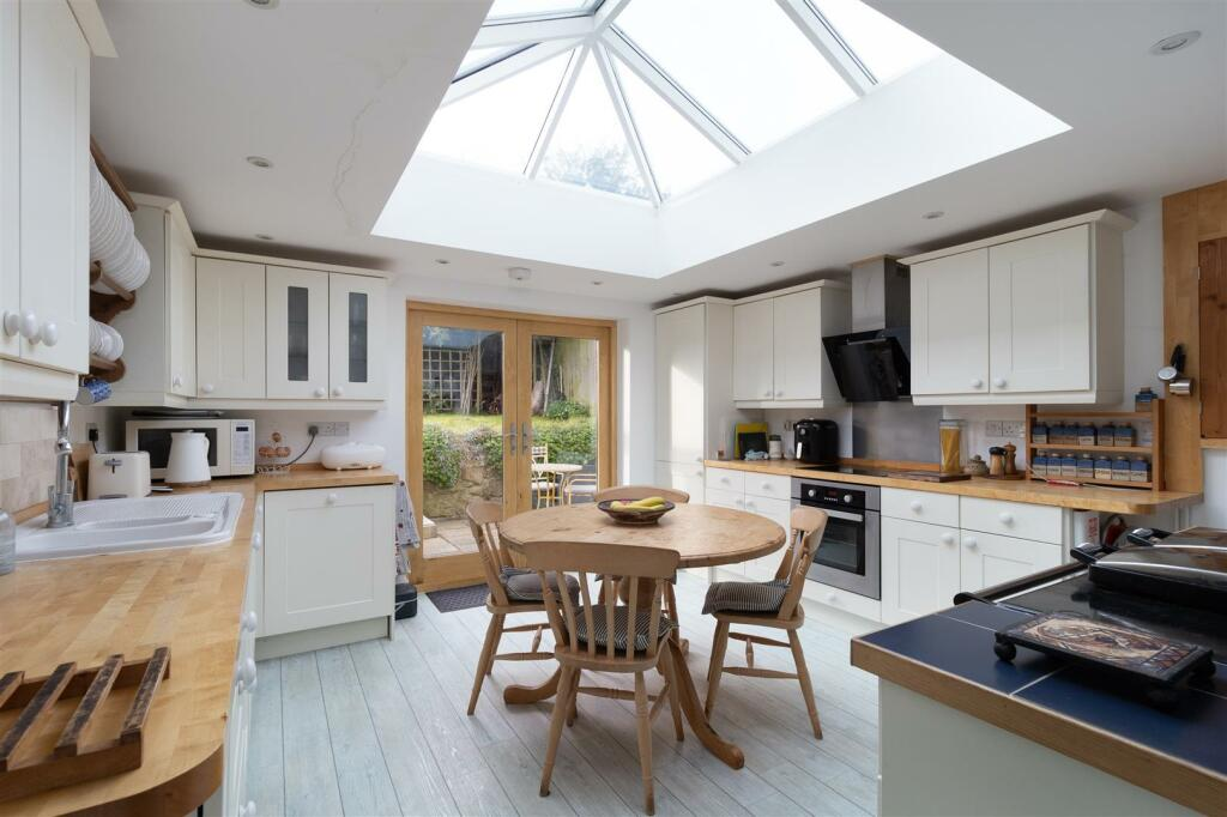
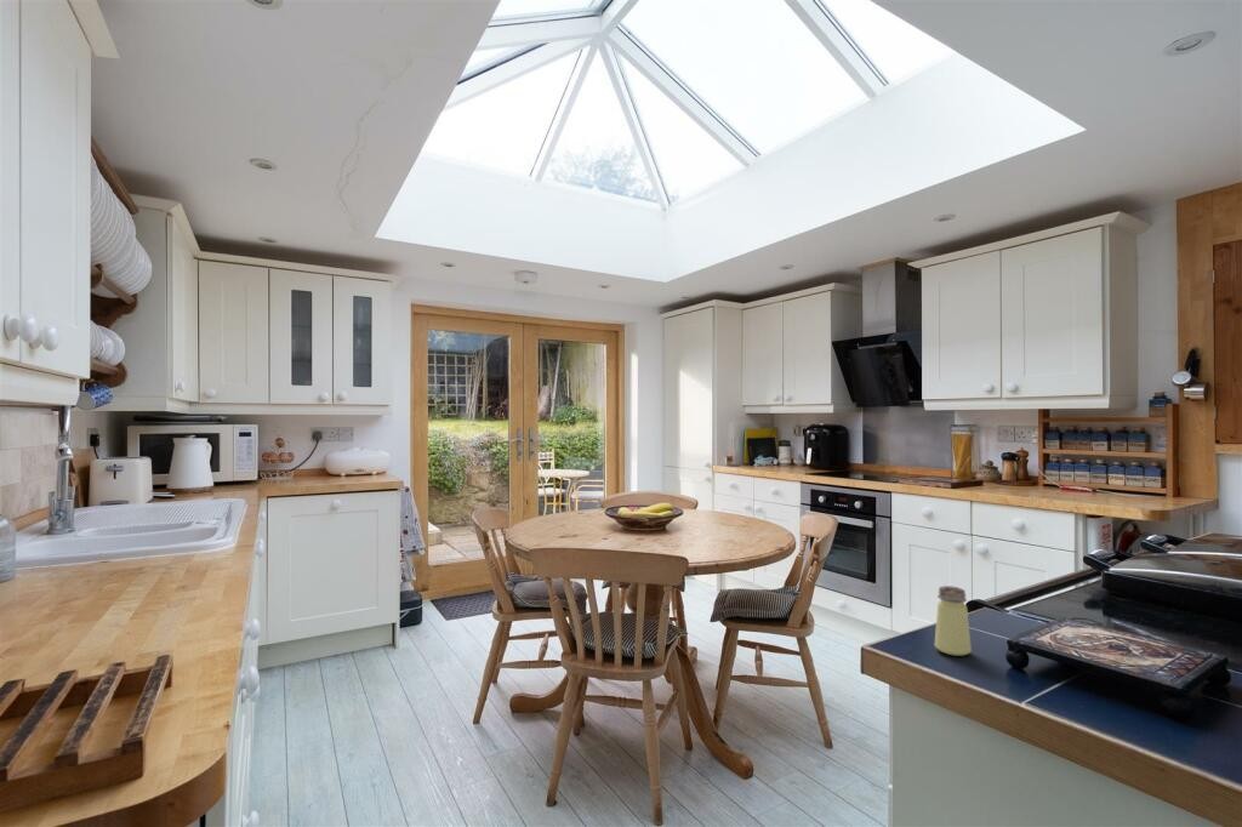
+ saltshaker (952, 618)
